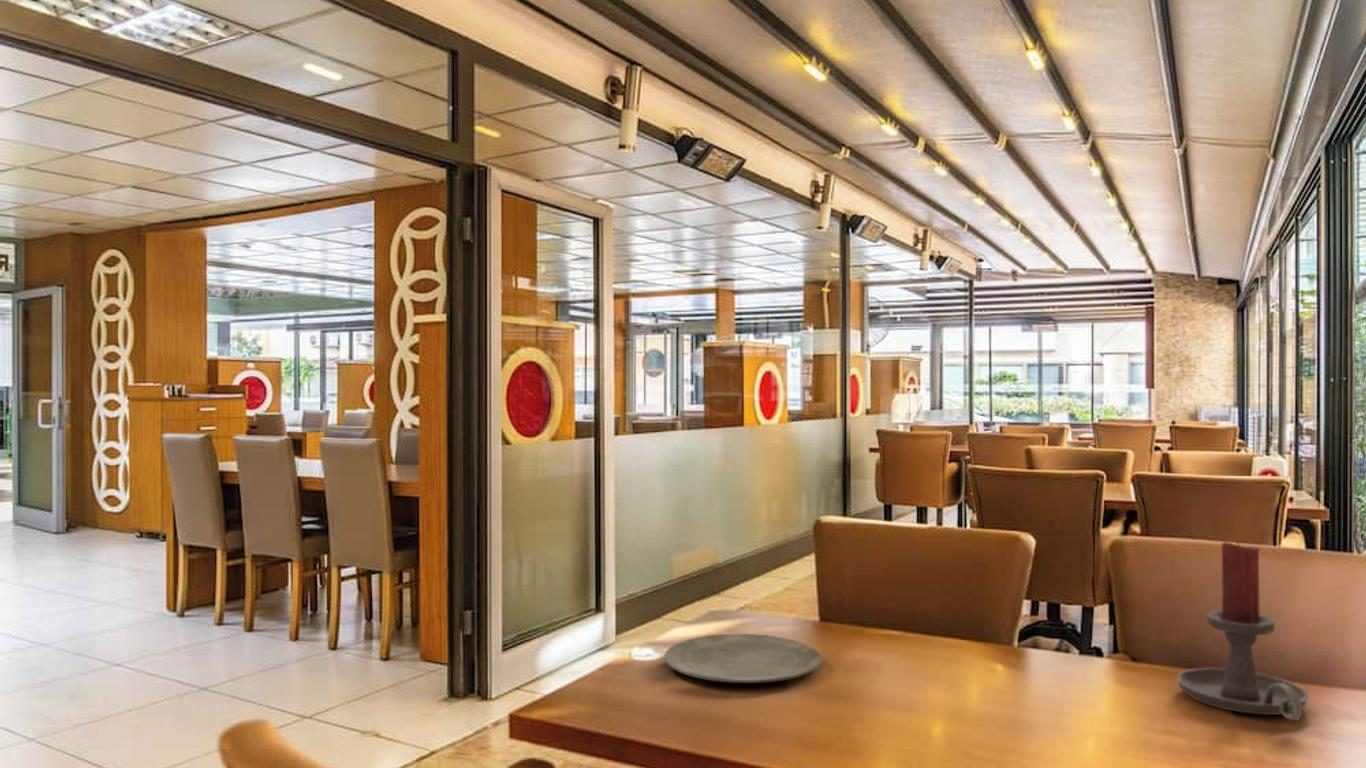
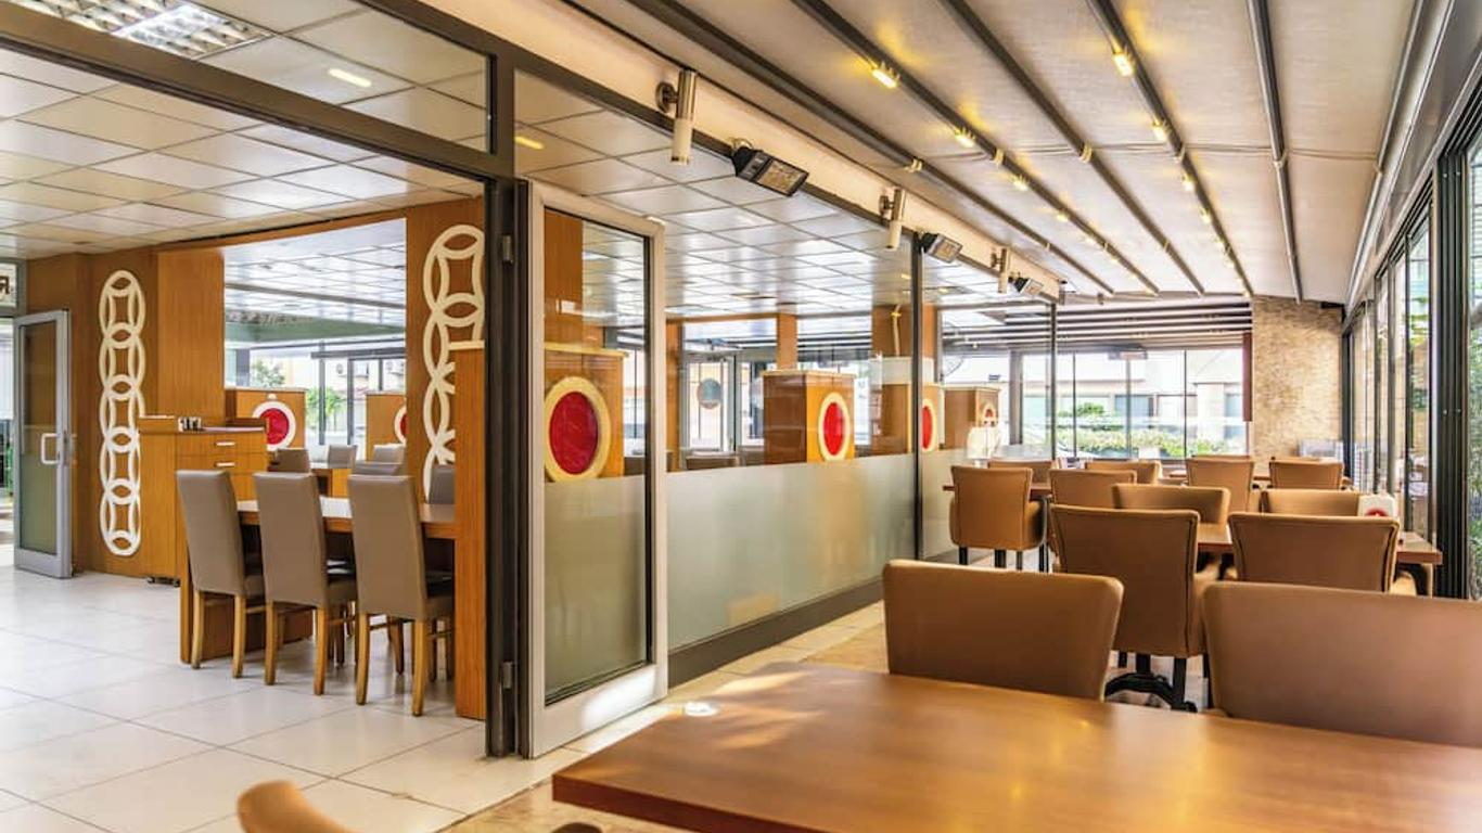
- plate (742, 659)
- candle holder (1250, 624)
